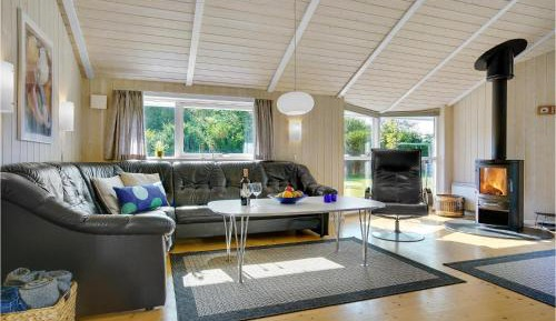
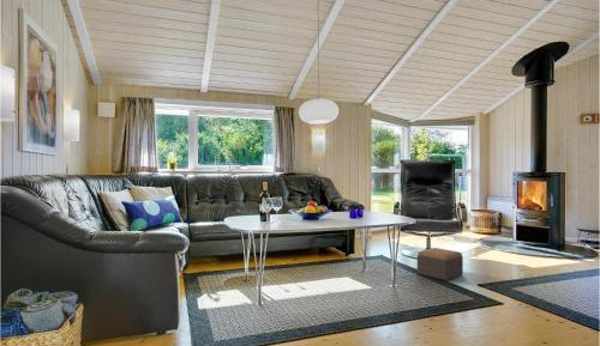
+ footstool (439, 262)
